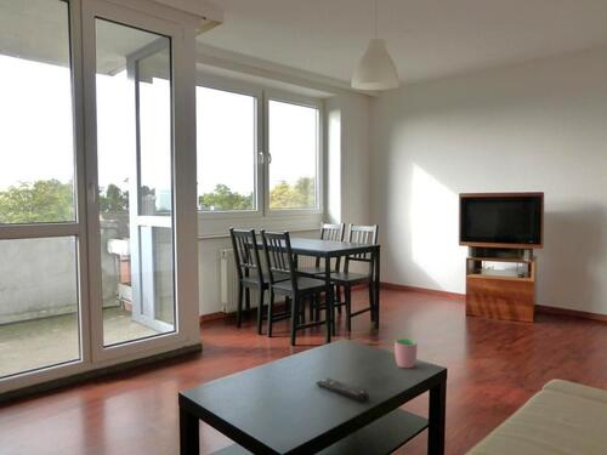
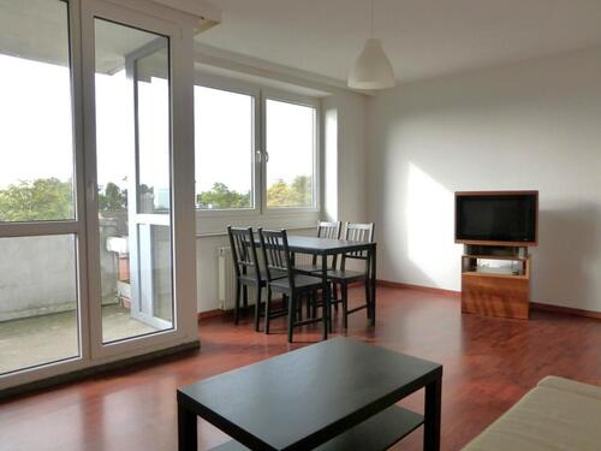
- remote control (341, 388)
- cup (407, 352)
